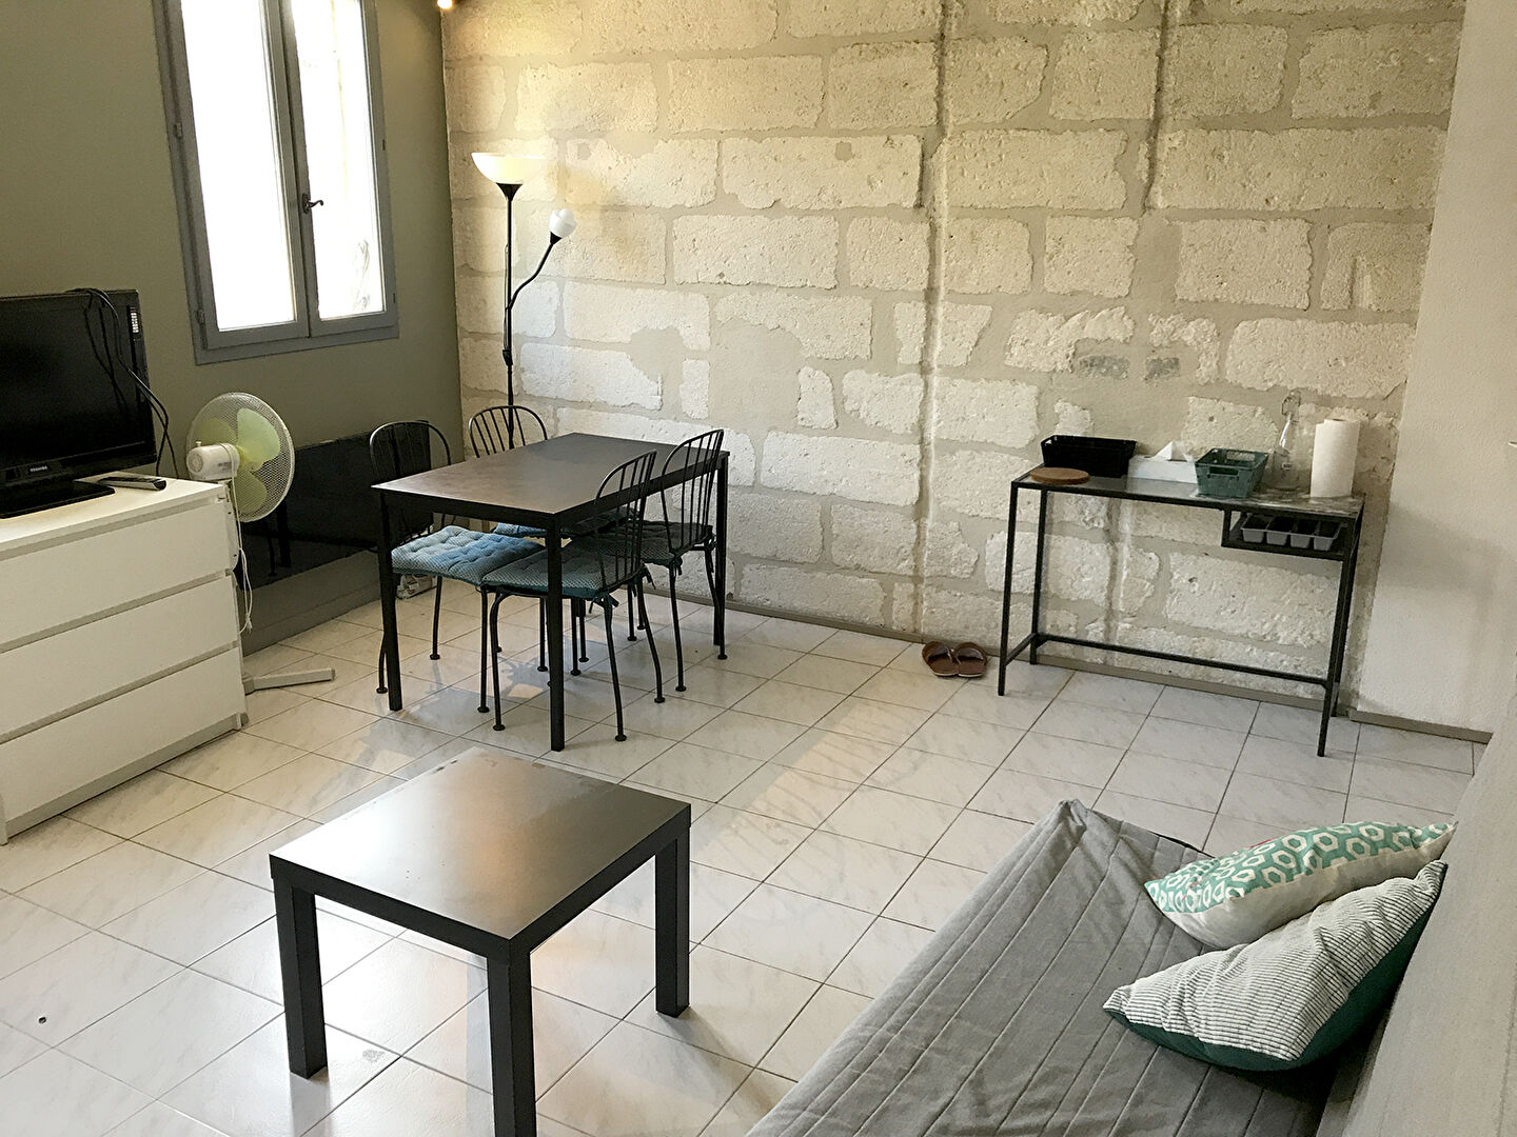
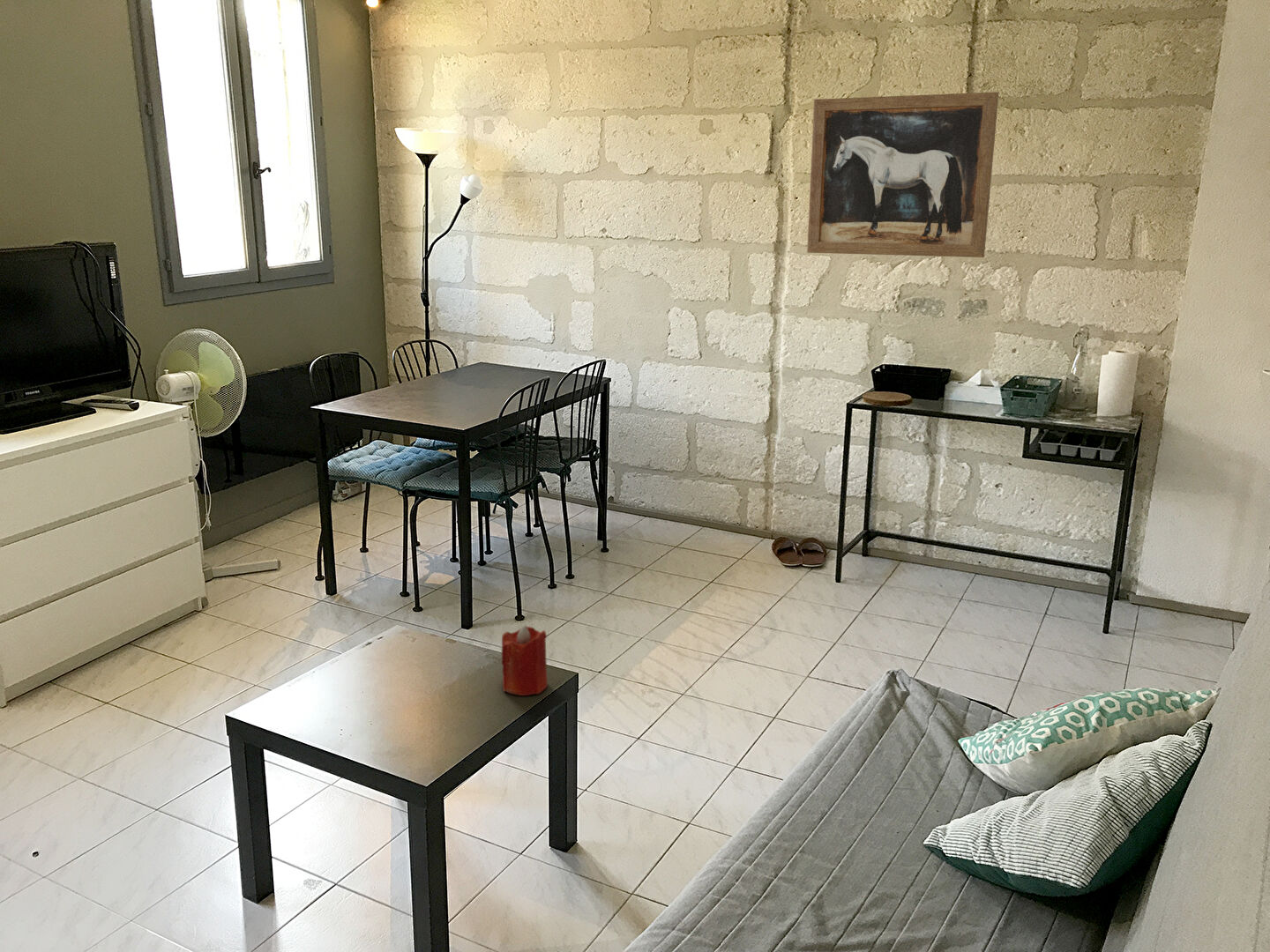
+ candle (524, 656)
+ wall art (897, 176)
